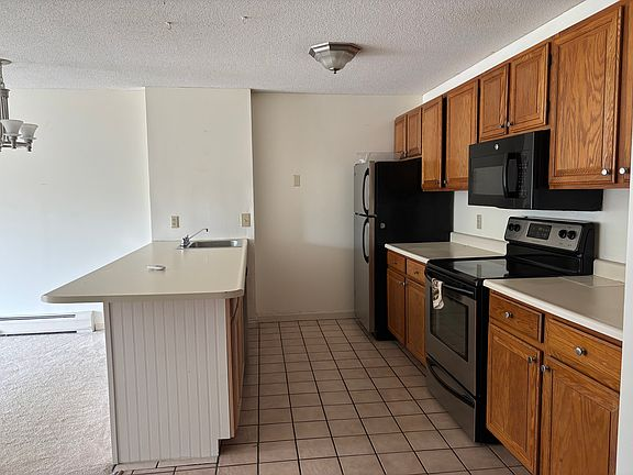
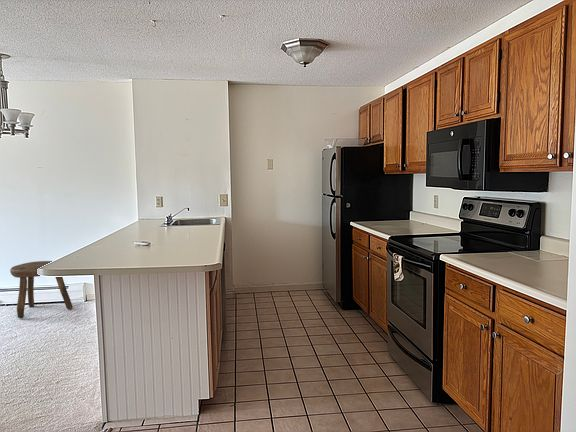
+ stool (33, 288)
